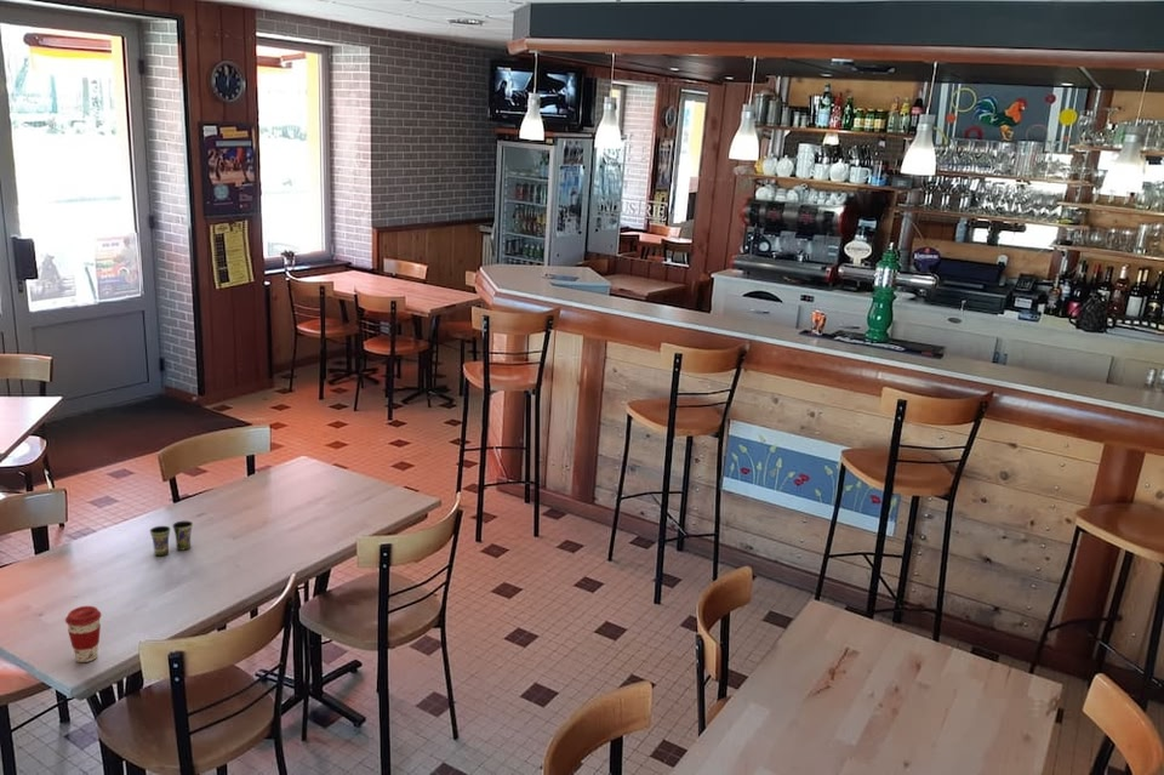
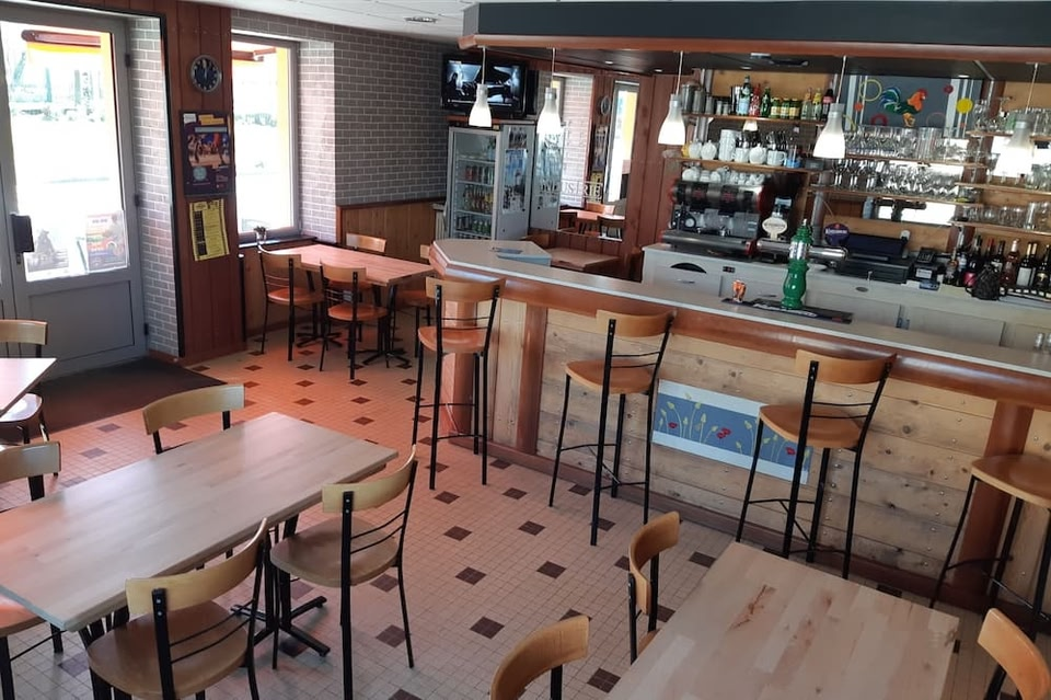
- cup (167, 538)
- coffee cup (84, 634)
